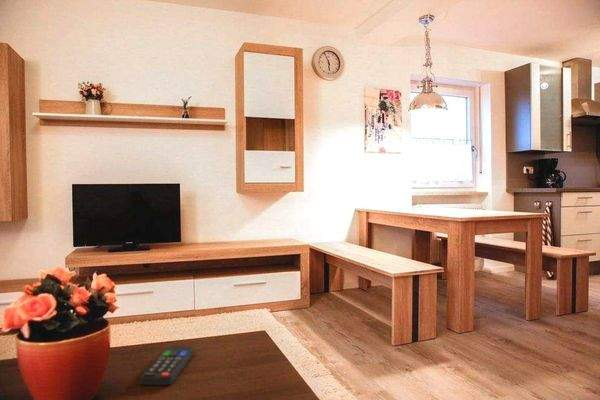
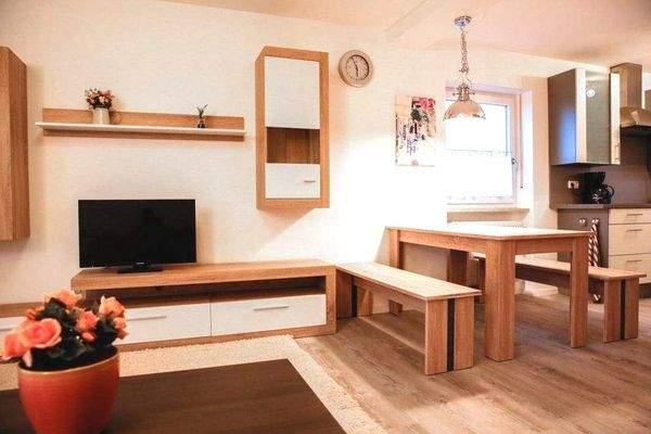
- remote control (169, 363)
